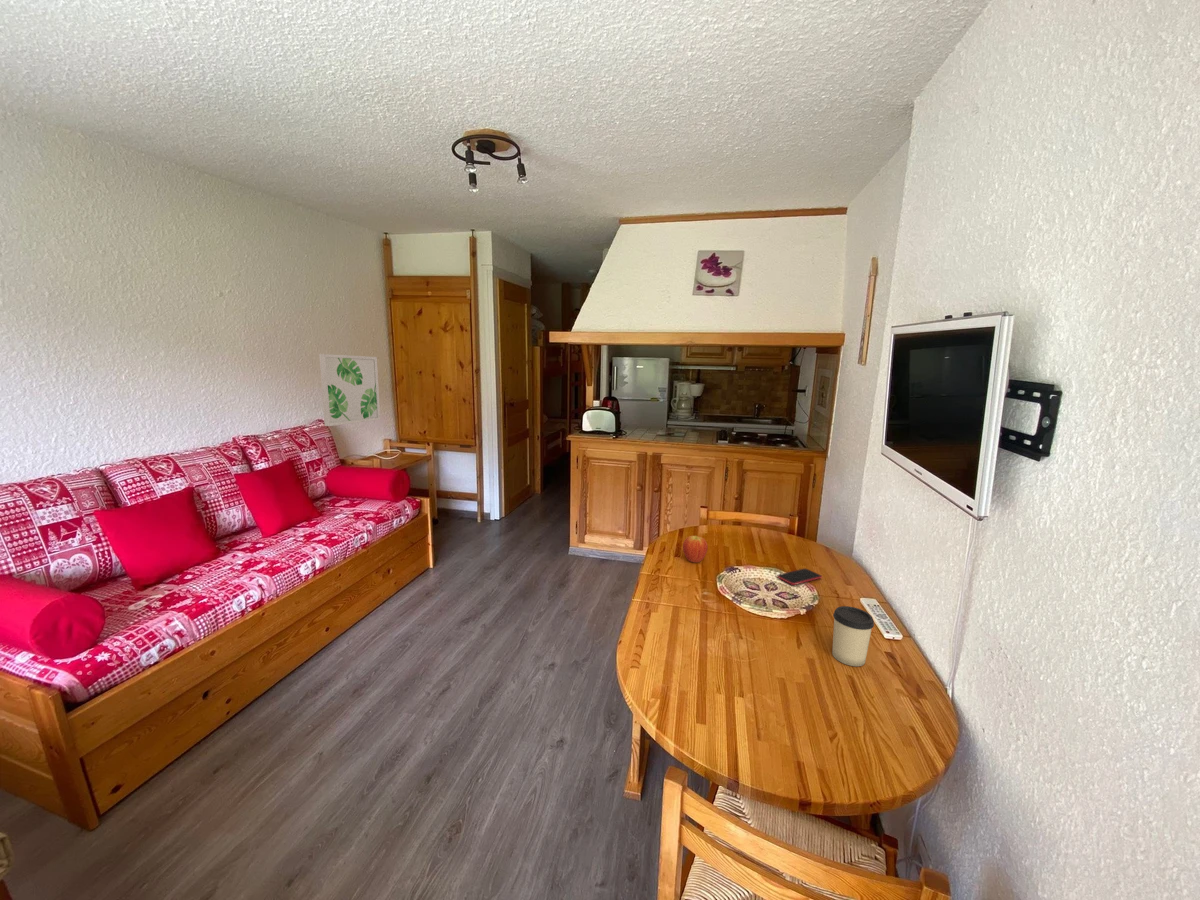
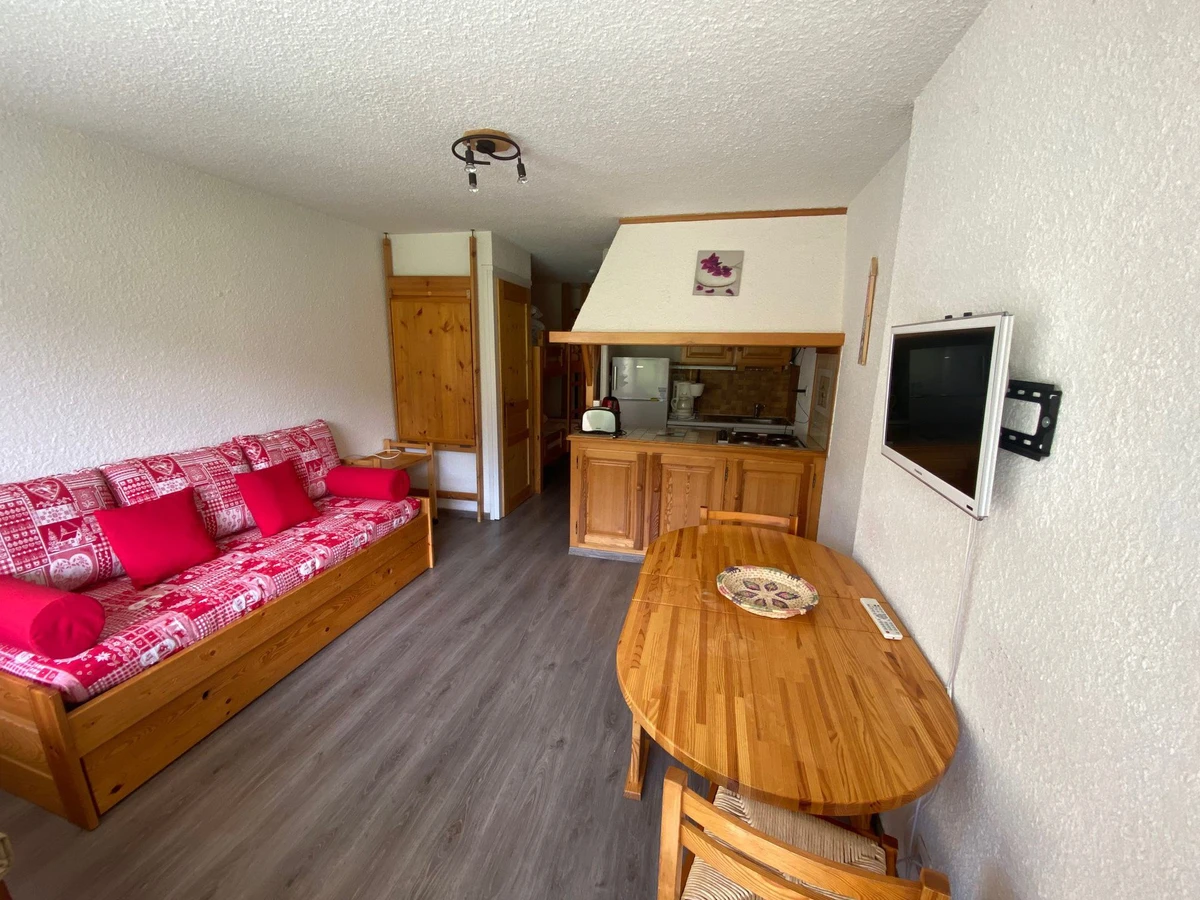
- cup (851, 635)
- fruit (695, 547)
- wall art (352, 389)
- smartphone (799, 576)
